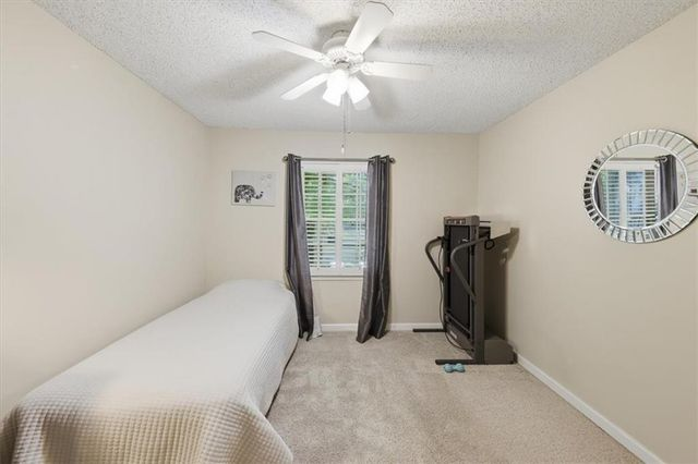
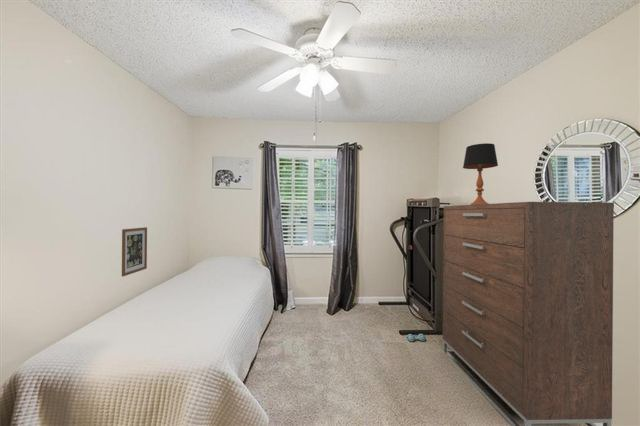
+ wall art (135, 250)
+ dresser (505, 295)
+ table lamp (479, 175)
